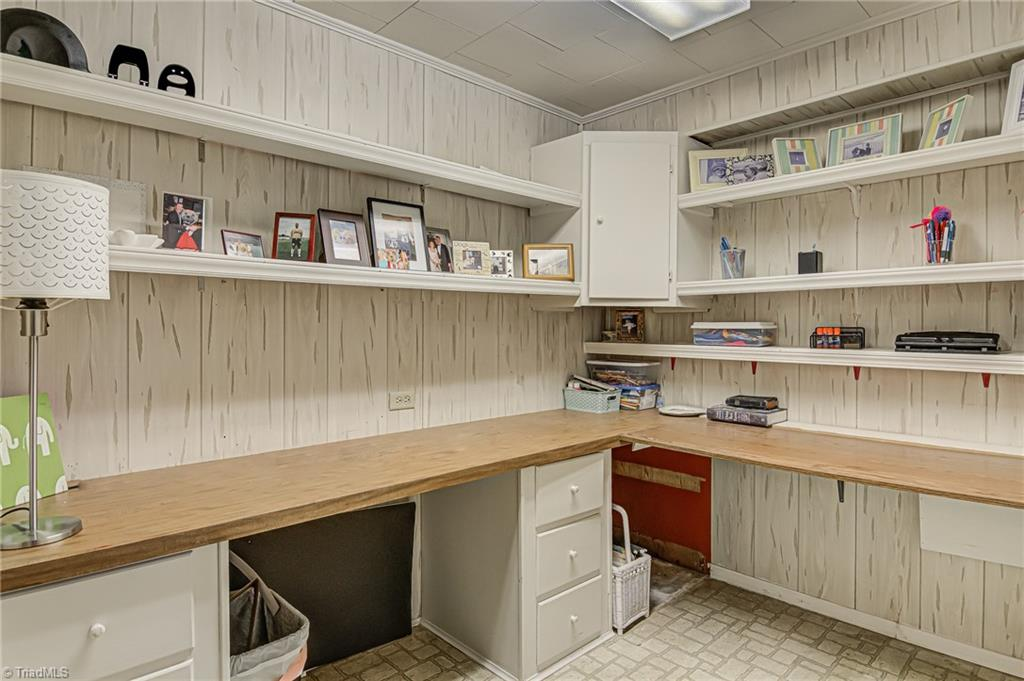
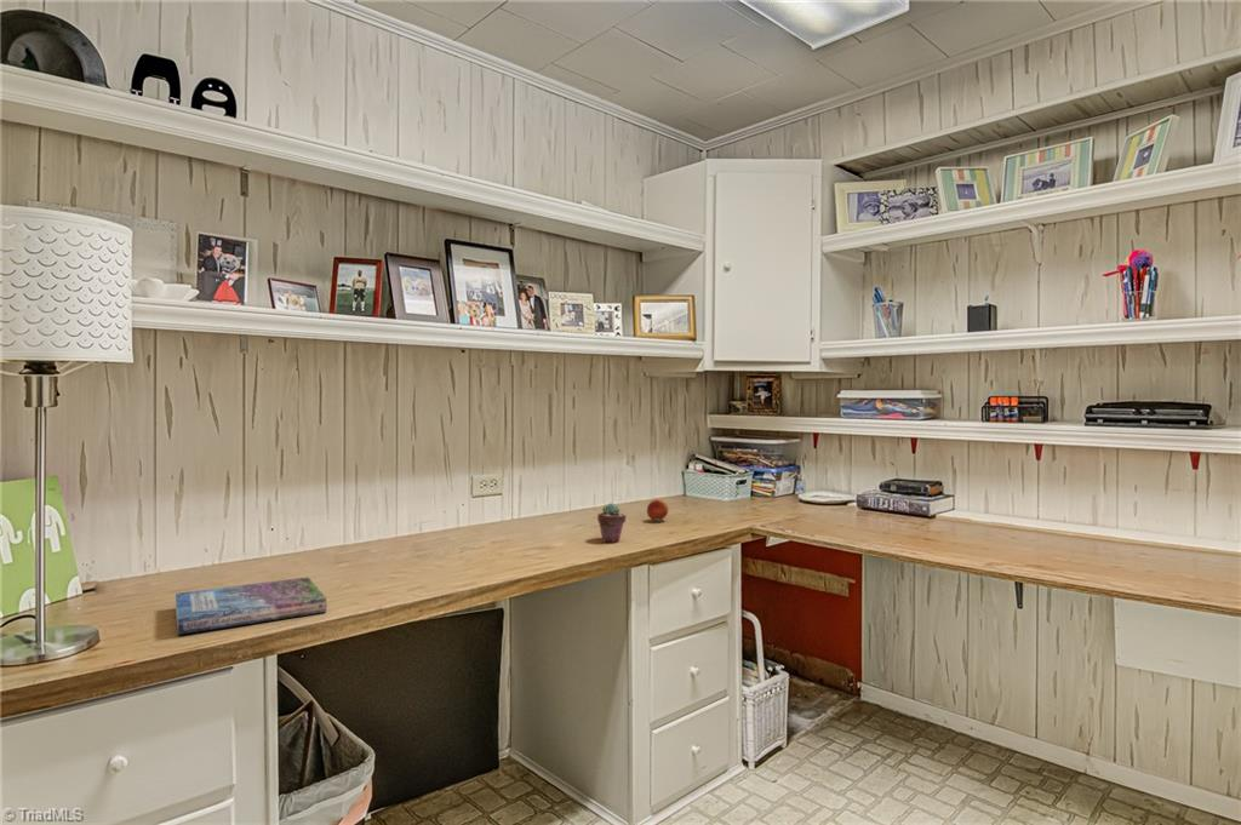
+ book (250, 602)
+ apple (657, 510)
+ potted succulent (611, 521)
